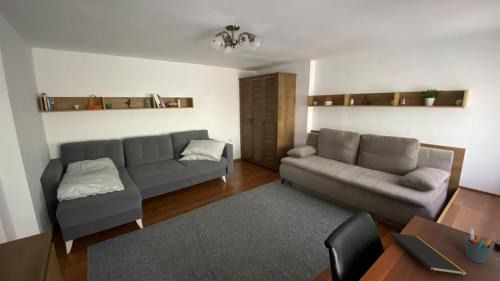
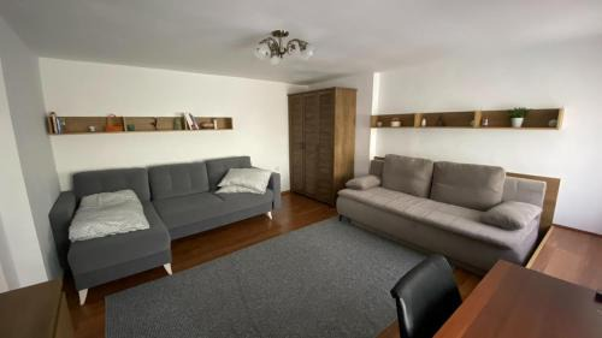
- notepad (424, 251)
- pen holder (478, 246)
